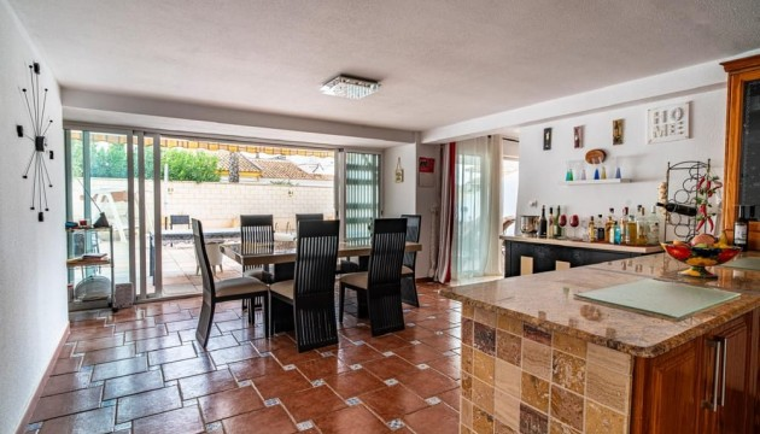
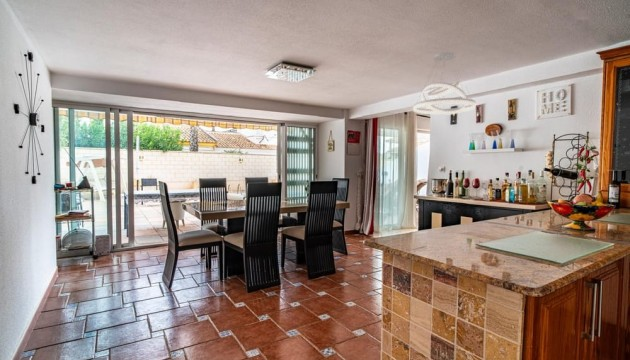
+ pendant light (443, 83)
